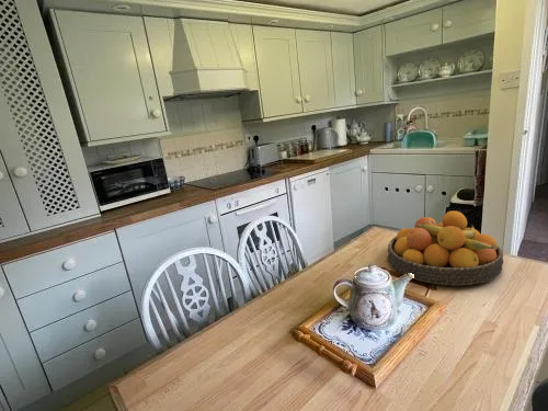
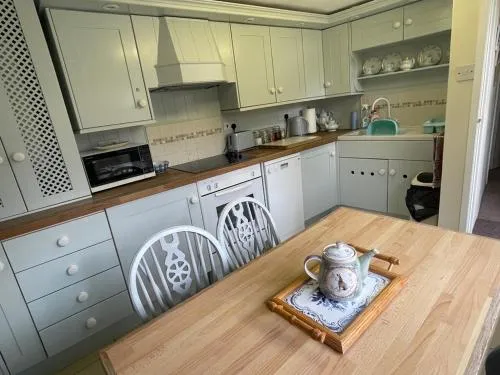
- fruit bowl (441, 240)
